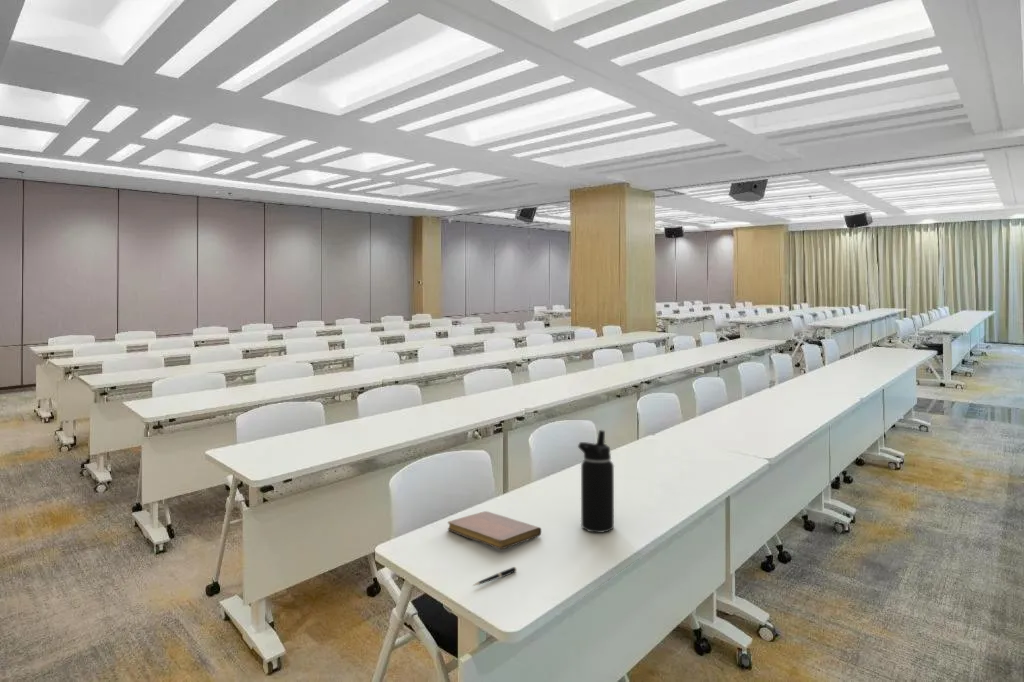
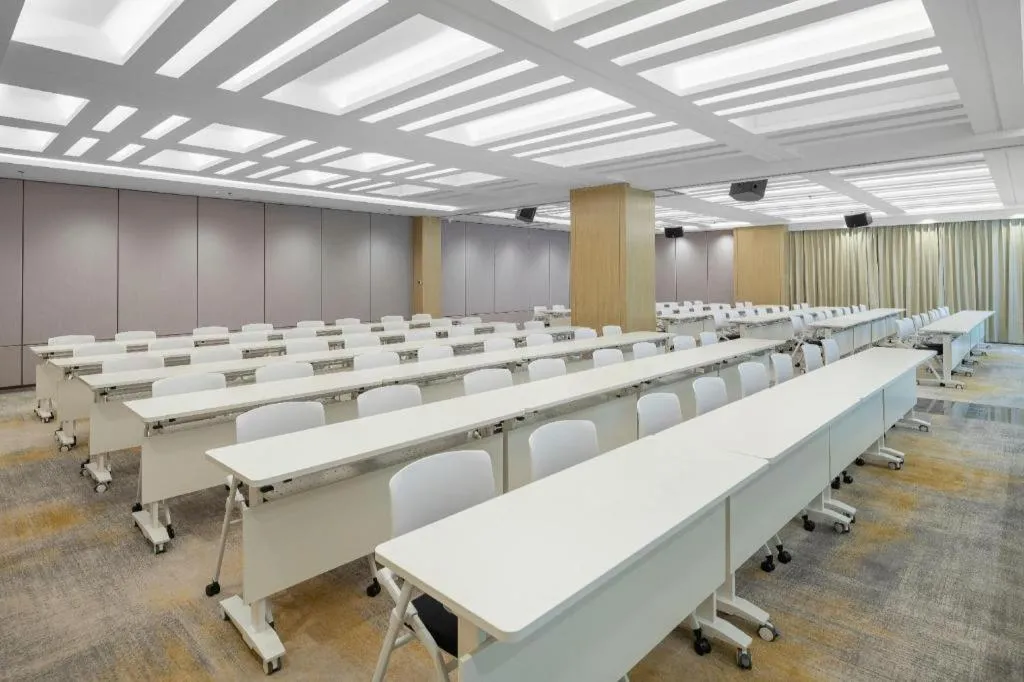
- water bottle (595, 480)
- notebook (493, 528)
- pen (494, 576)
